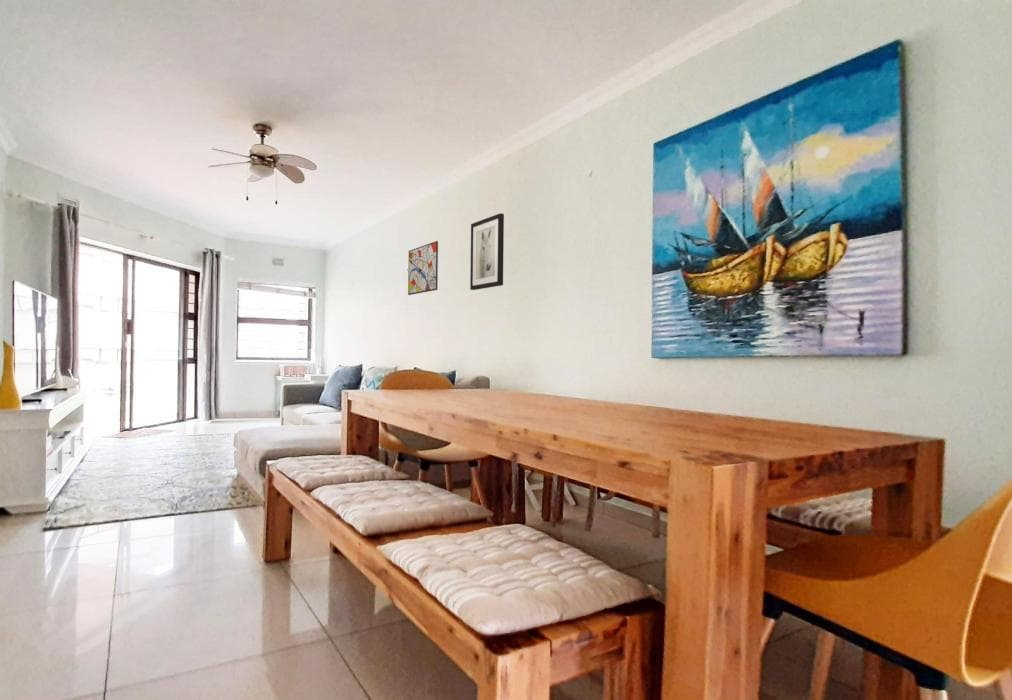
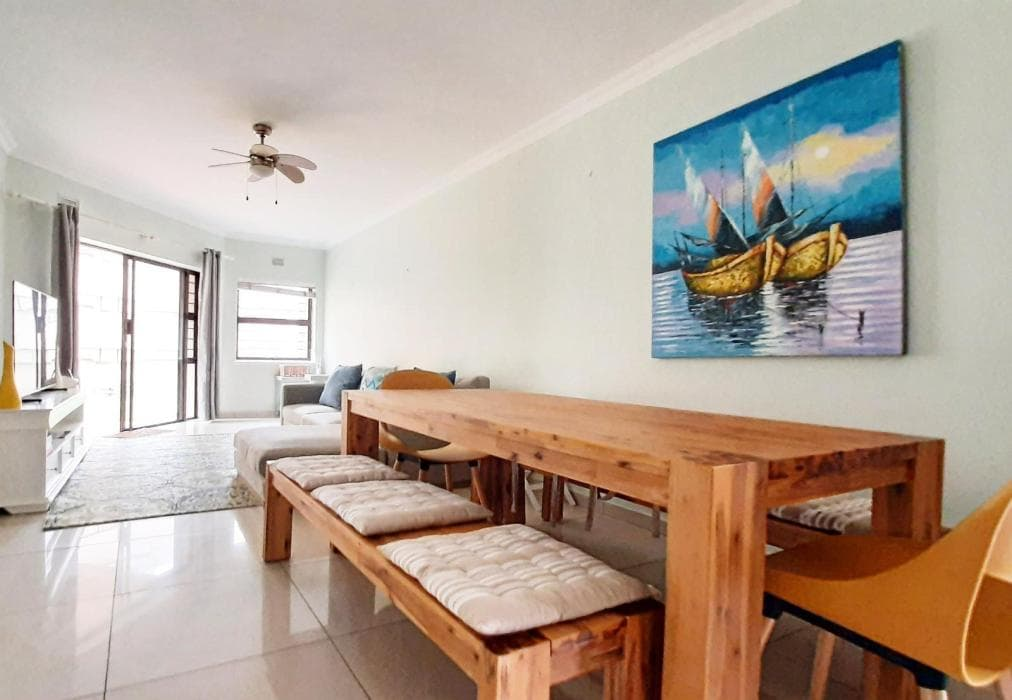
- wall art (422, 269)
- wall art (486, 253)
